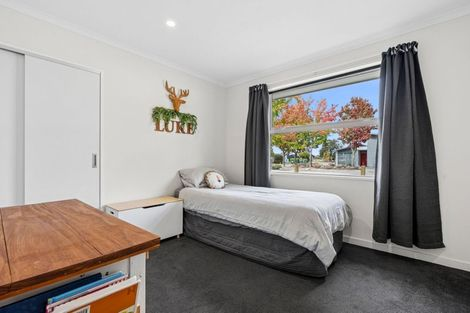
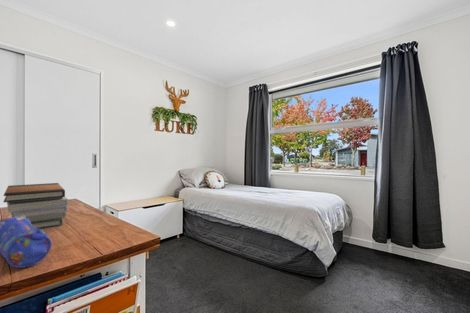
+ pencil case (20, 238)
+ book stack (36, 204)
